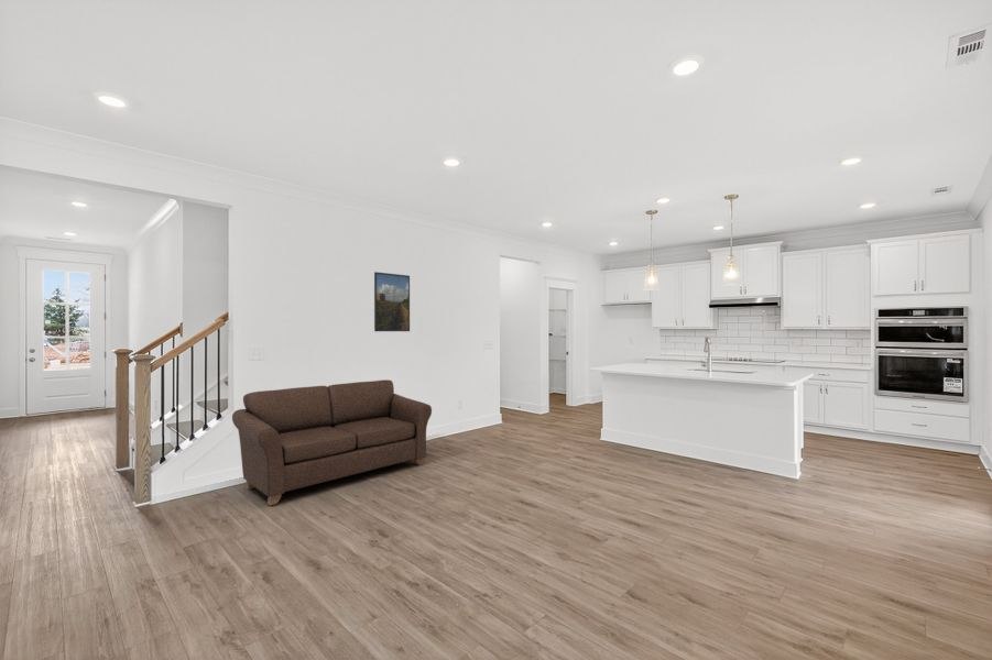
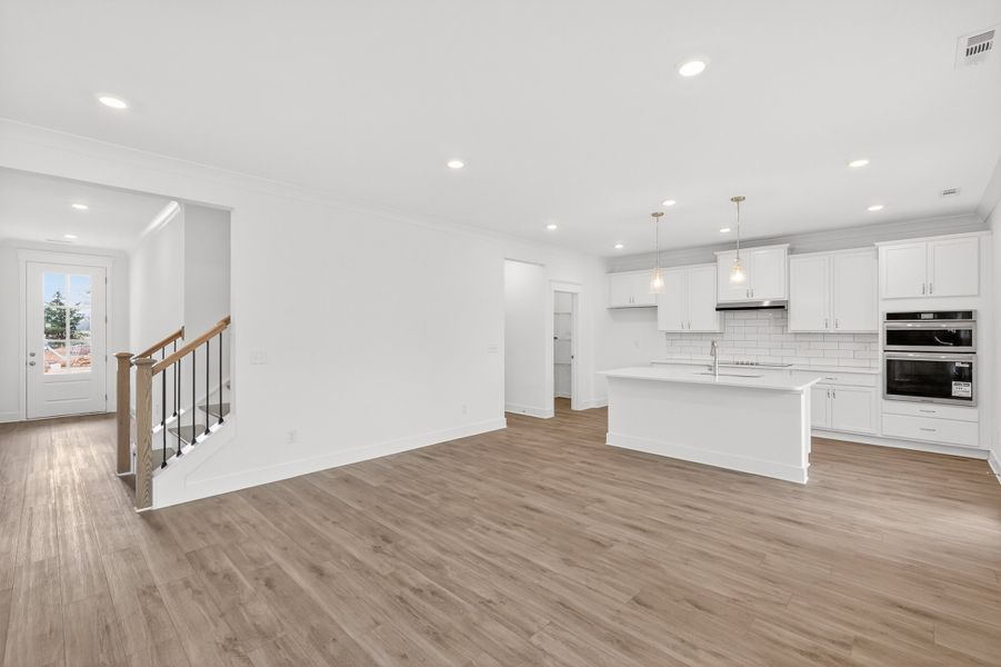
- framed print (392, 302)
- sofa (338, 430)
